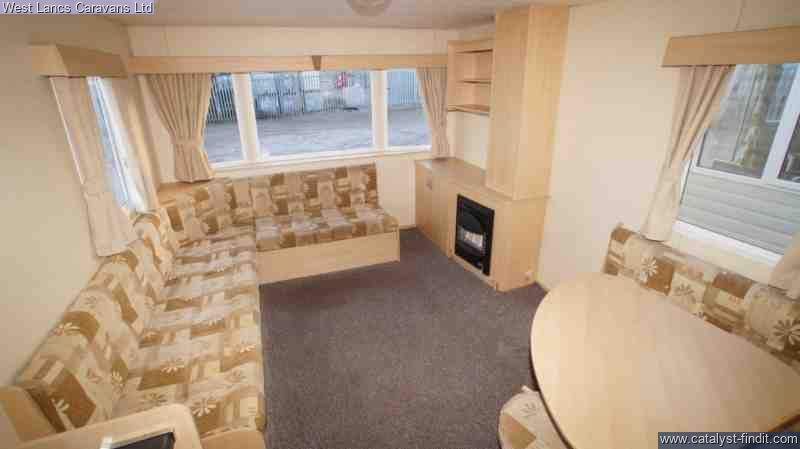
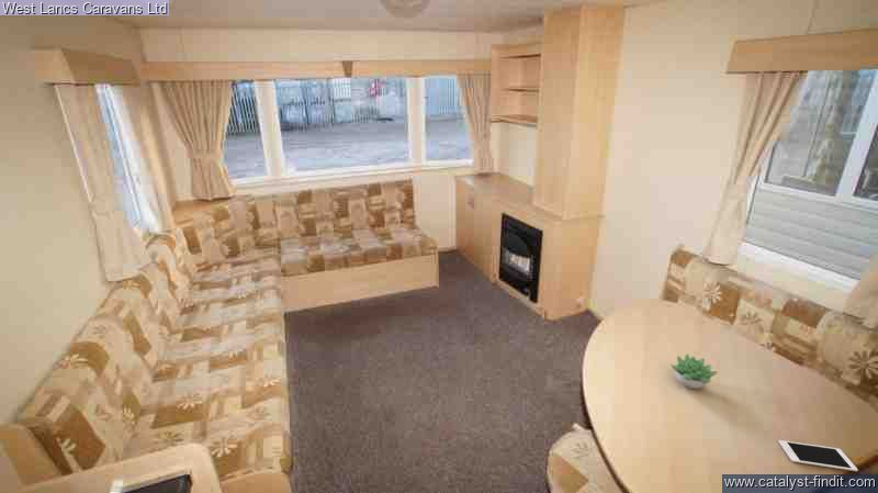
+ succulent plant (691, 372)
+ cell phone (815, 455)
